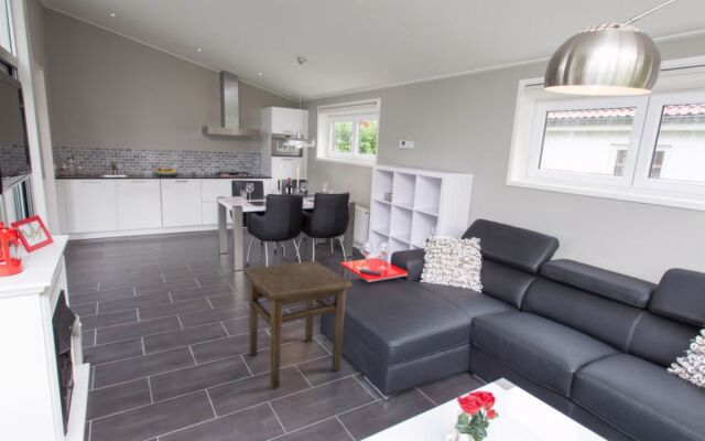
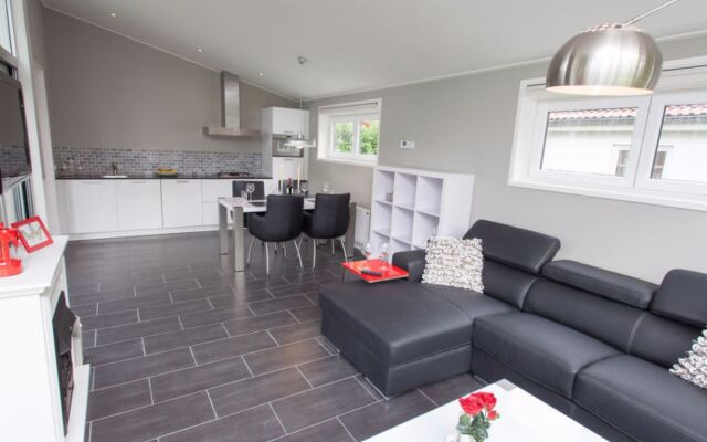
- side table (294, 319)
